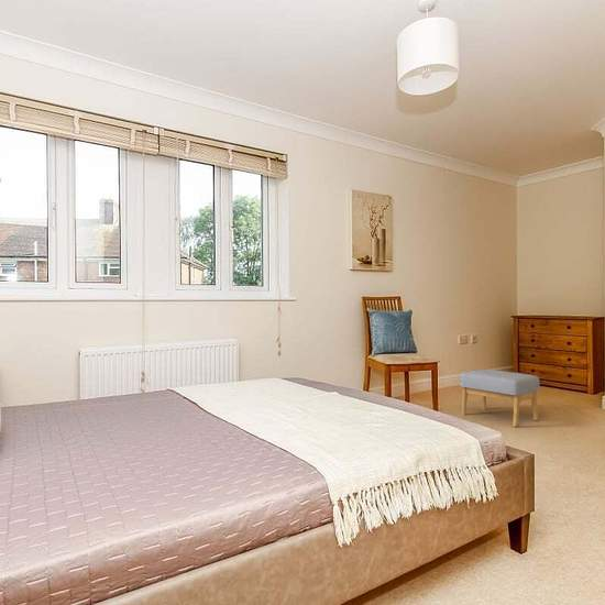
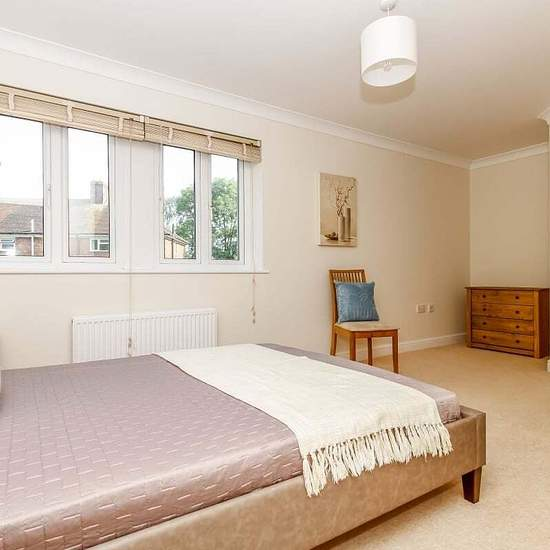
- footstool (498, 395)
